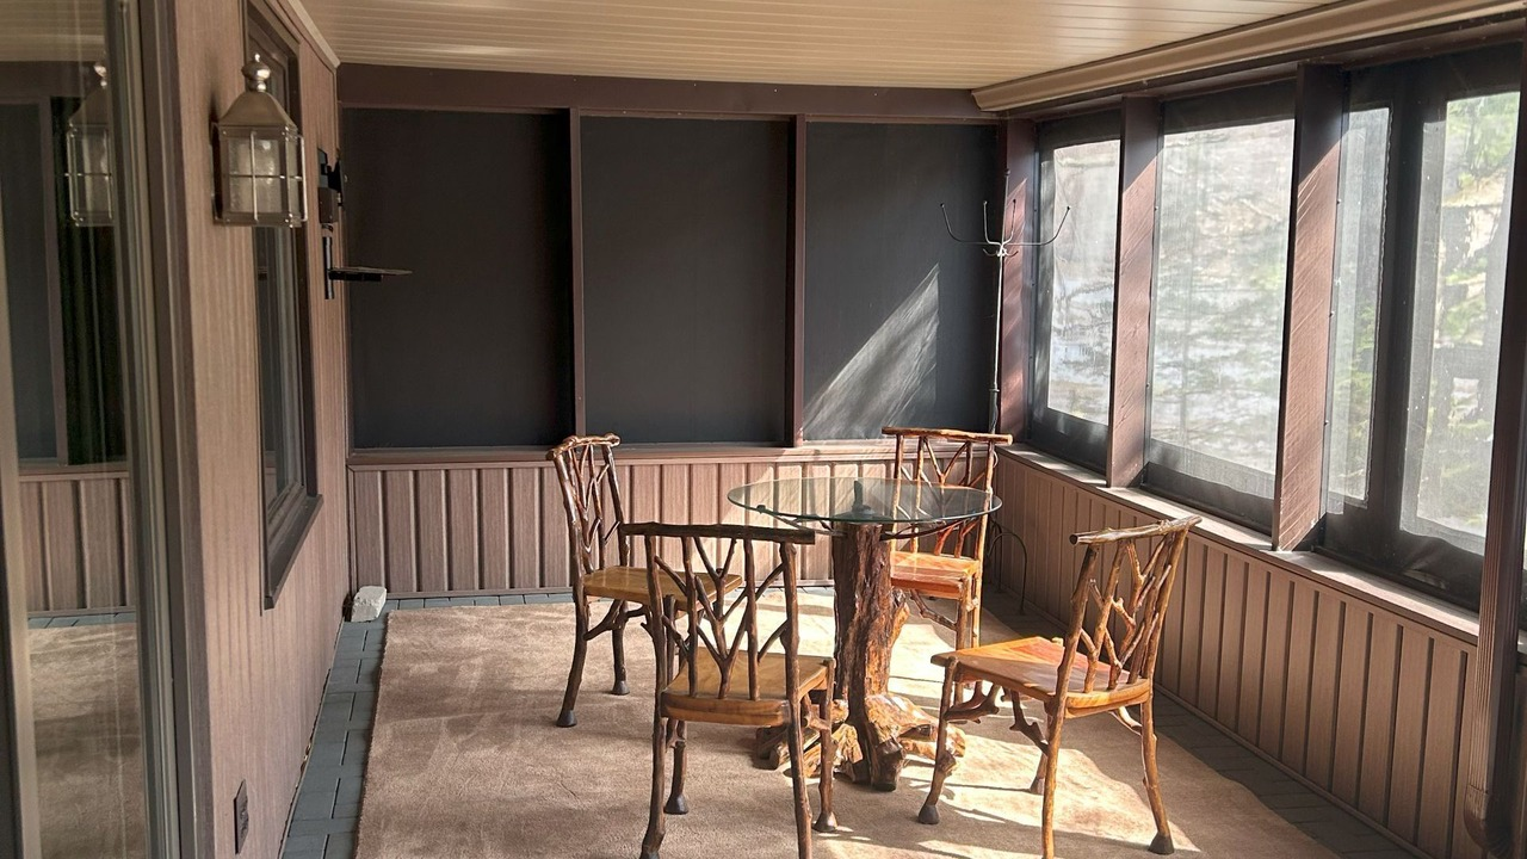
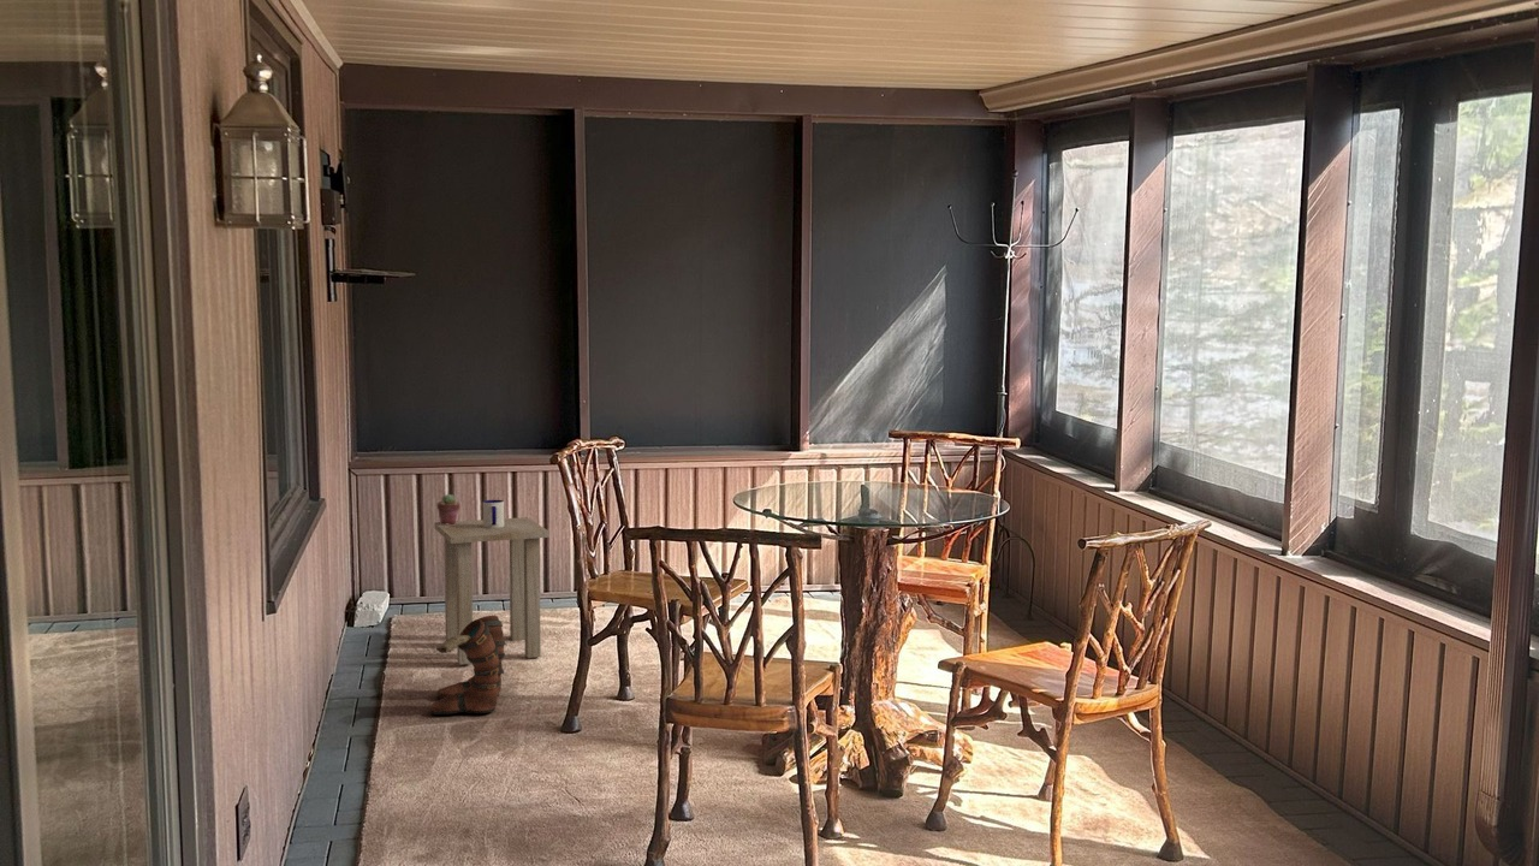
+ mug (493, 514)
+ potted succulent (447, 508)
+ side table (510, 588)
+ boots (469, 660)
